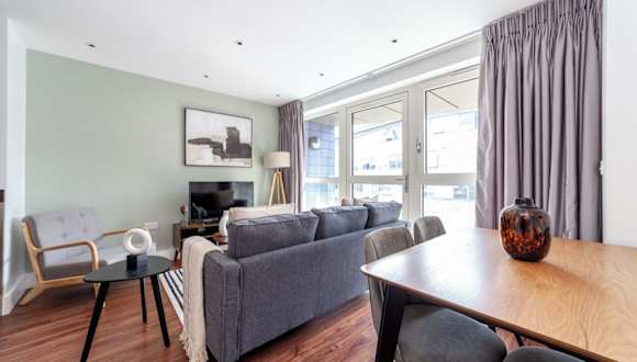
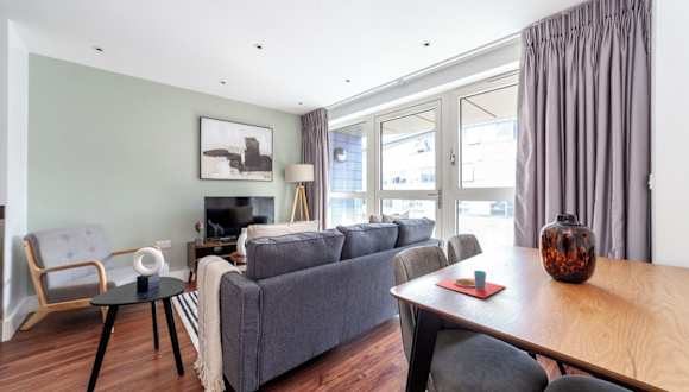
+ placemat (469, 278)
